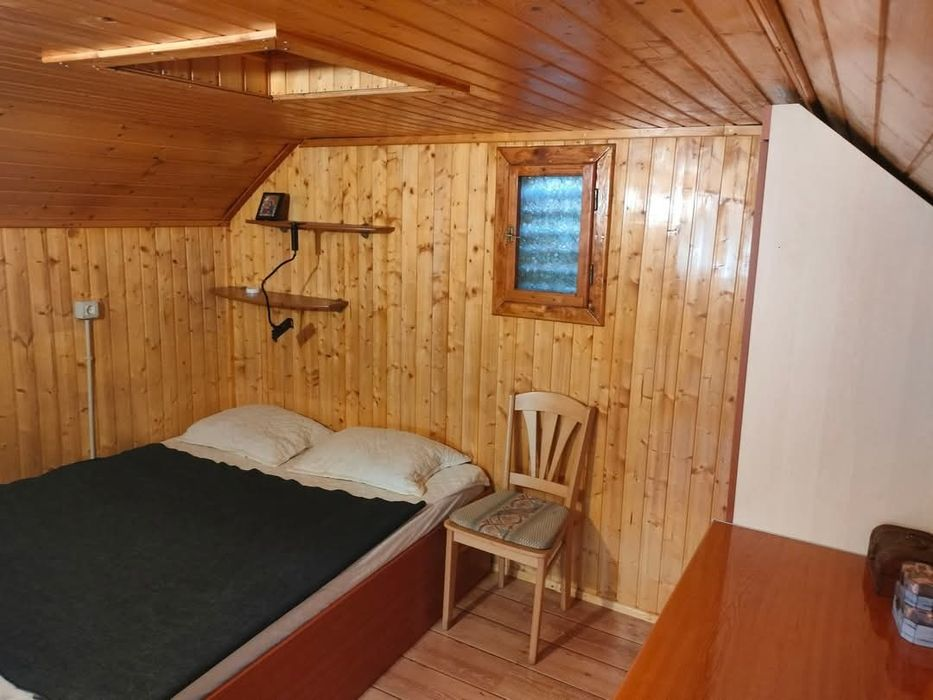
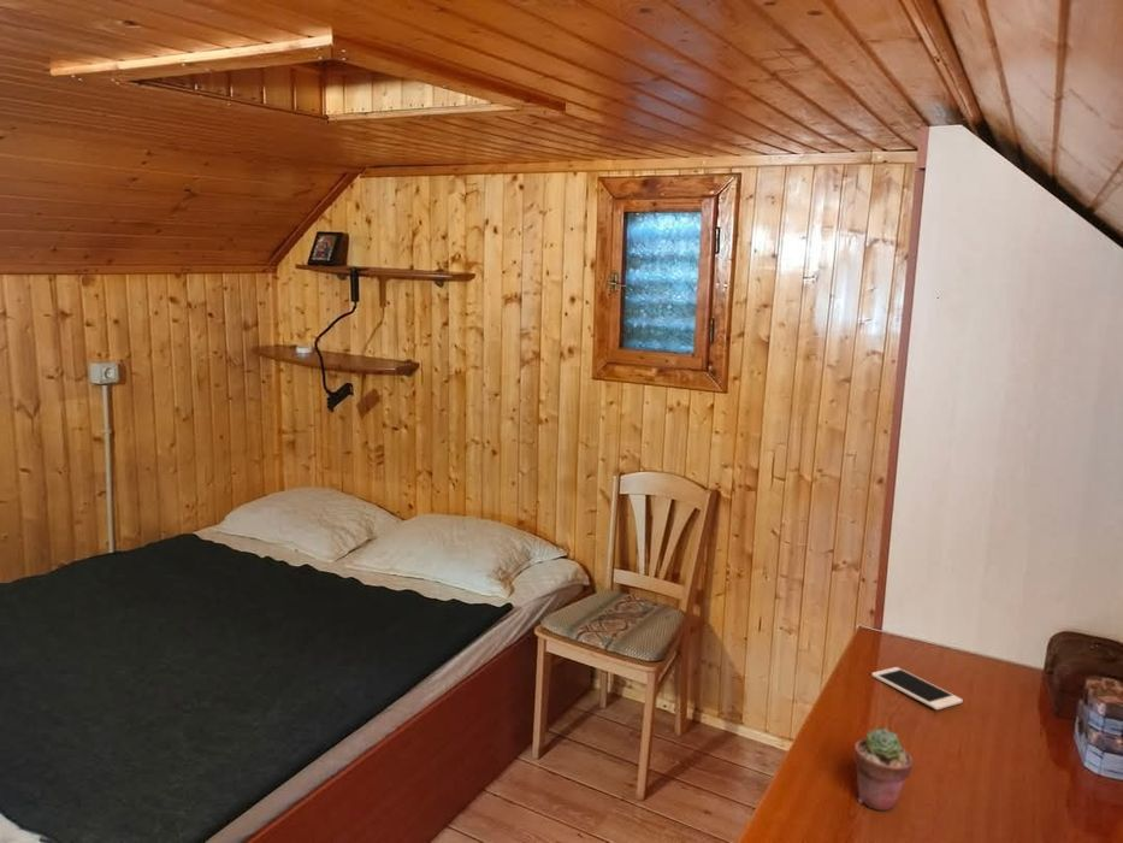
+ cell phone (915, 686)
+ potted succulent (881, 766)
